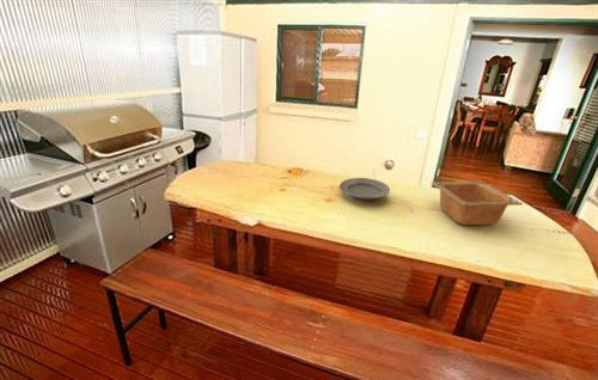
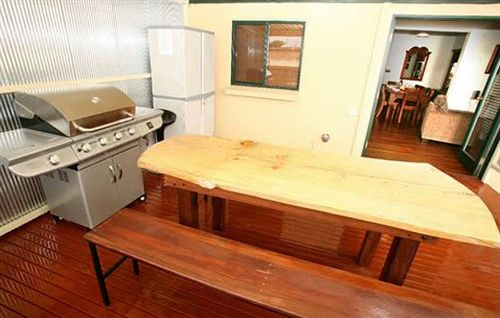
- serving bowl (469, 203)
- plate (364, 190)
